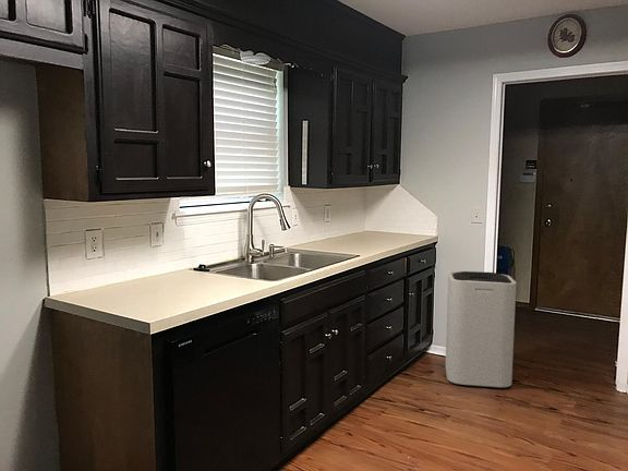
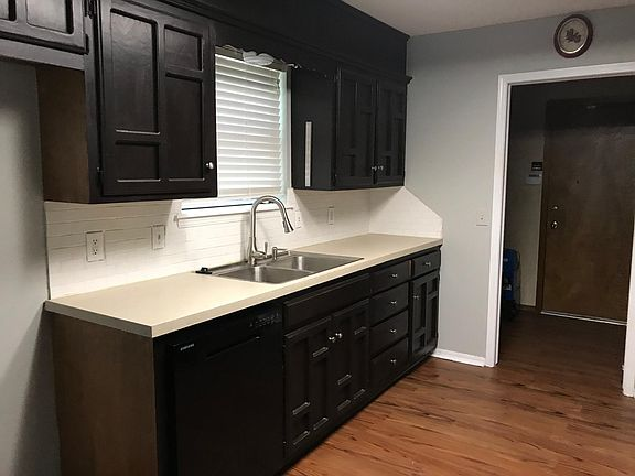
- trash can (479, 325)
